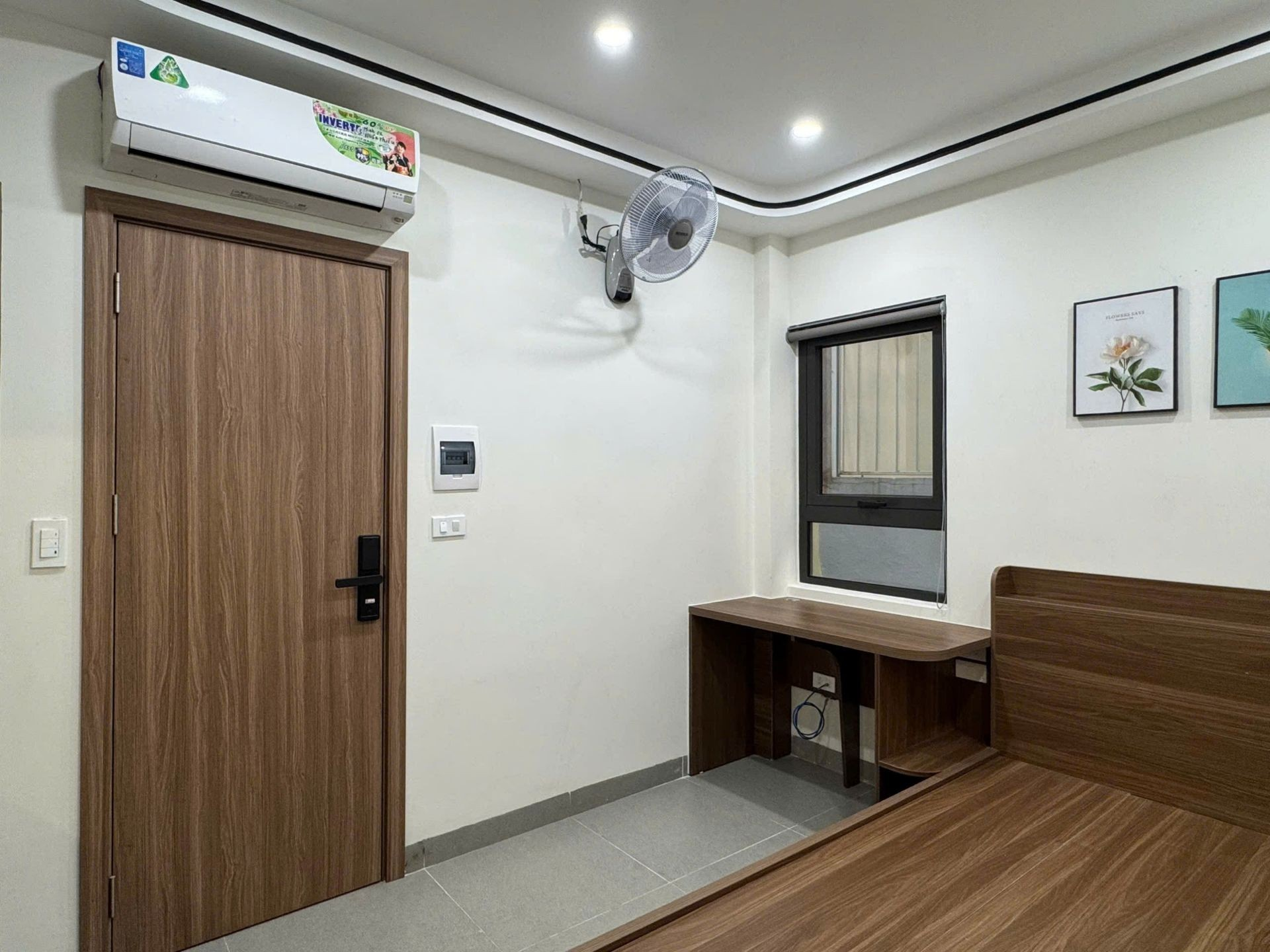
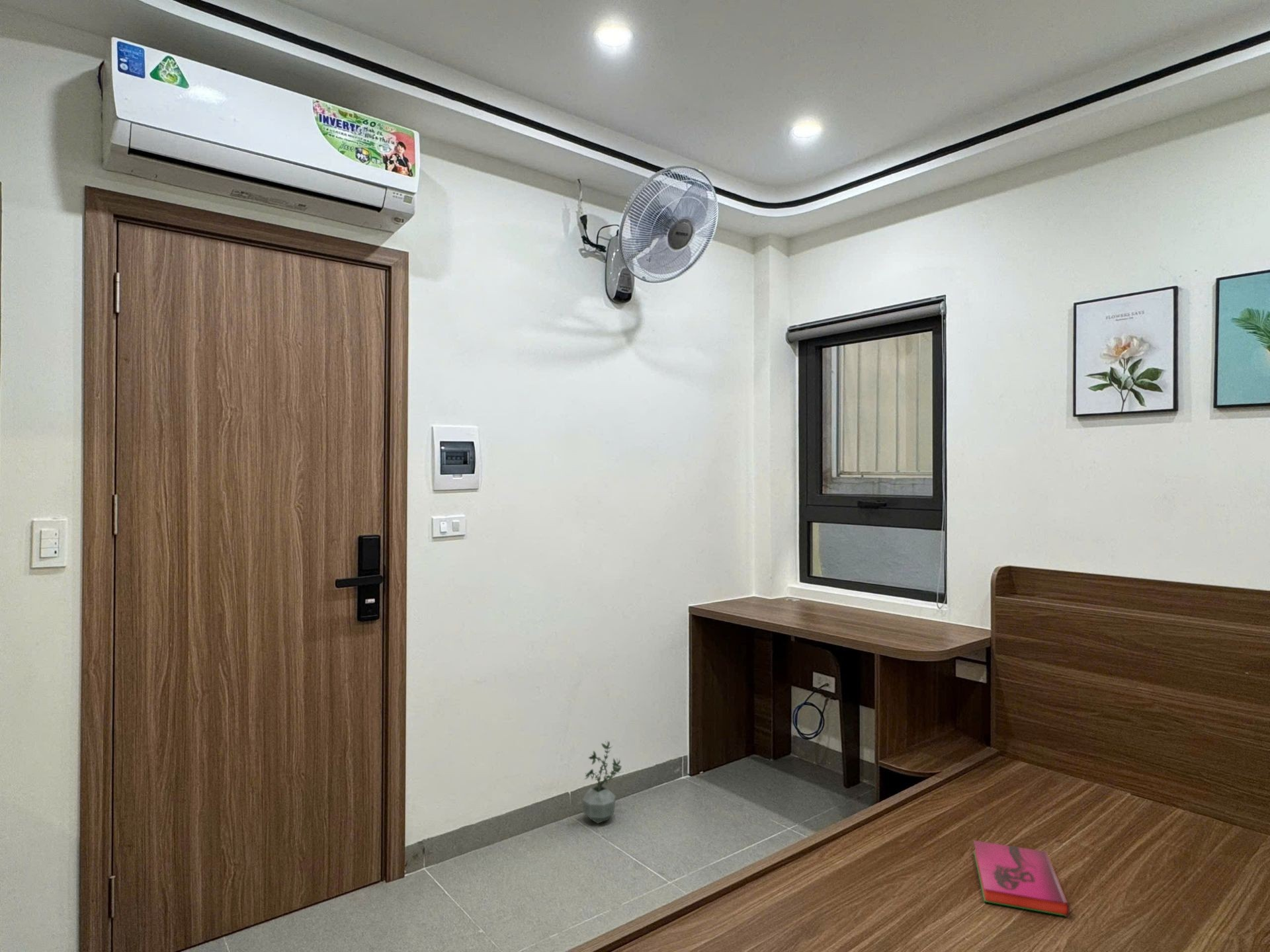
+ potted plant (603, 780)
+ hardback book (1017, 875)
